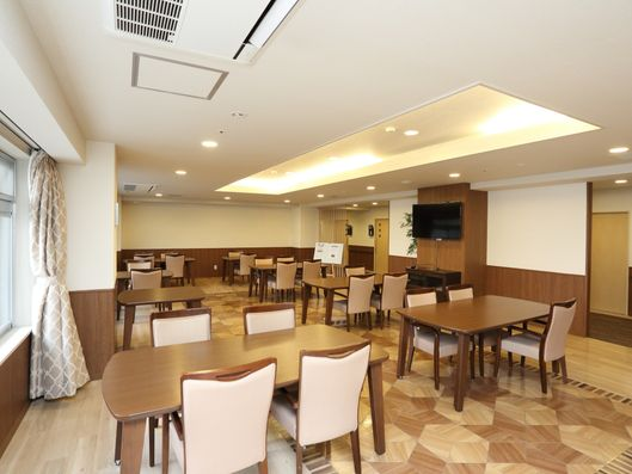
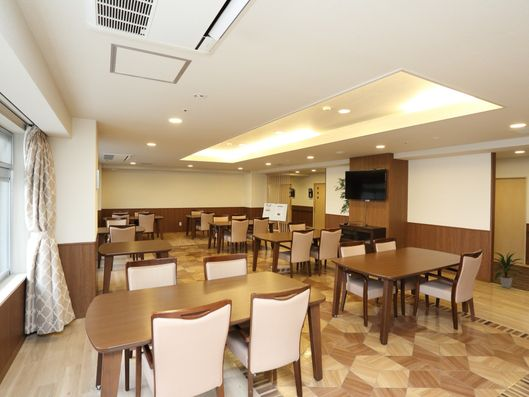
+ indoor plant (504, 268)
